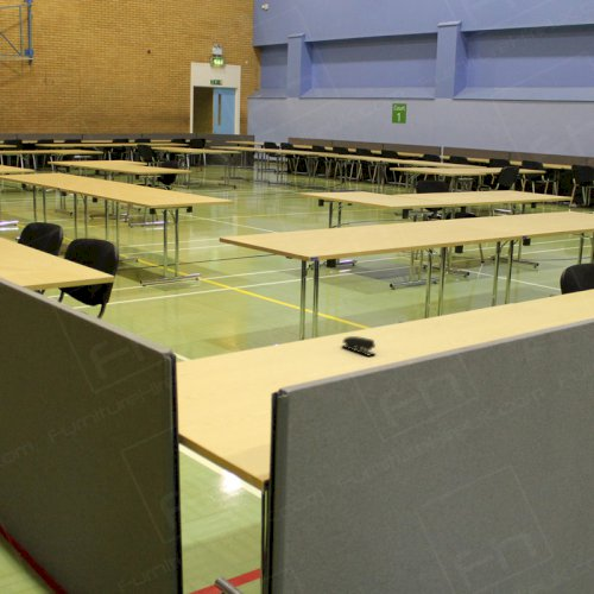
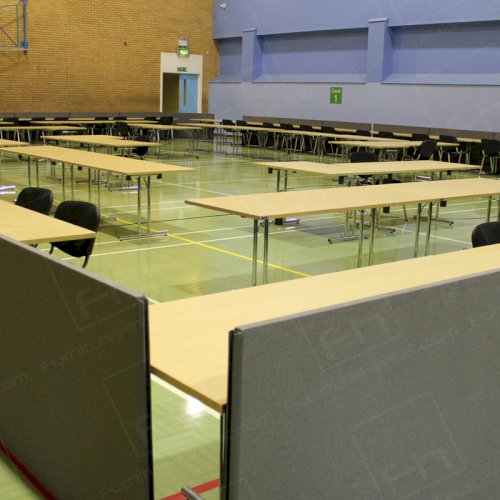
- stapler (358, 342)
